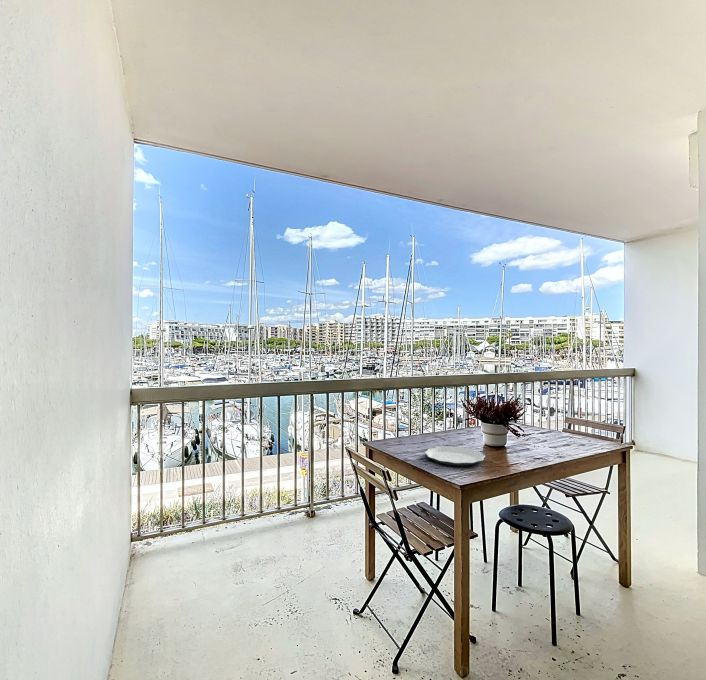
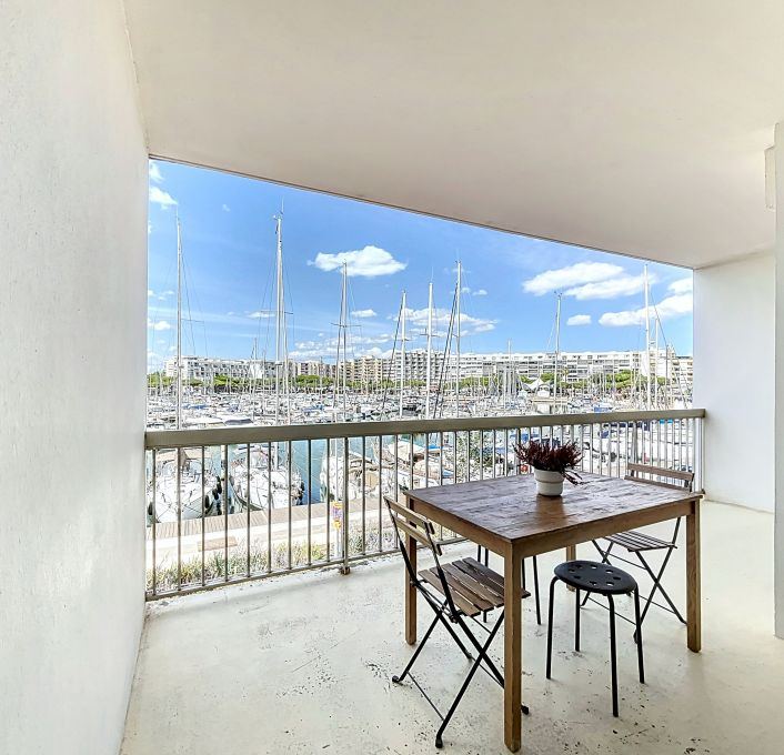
- plate (454, 456)
